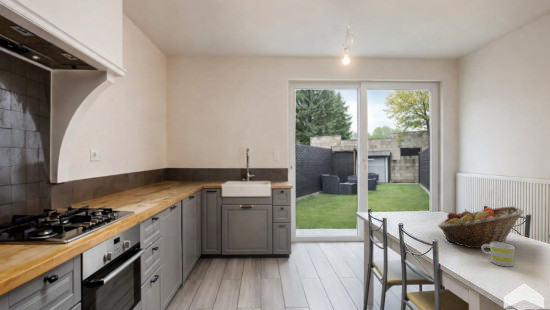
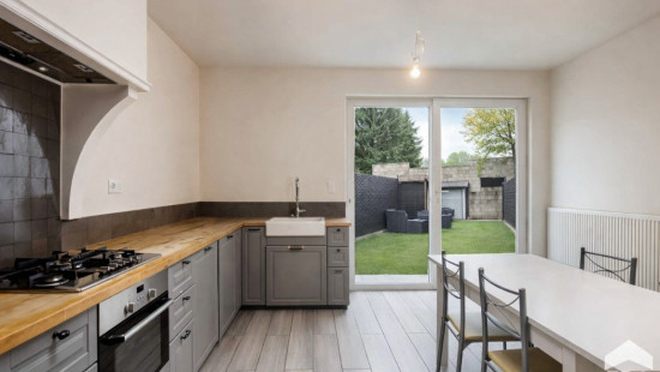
- mug (497, 253)
- fruit basket (478, 223)
